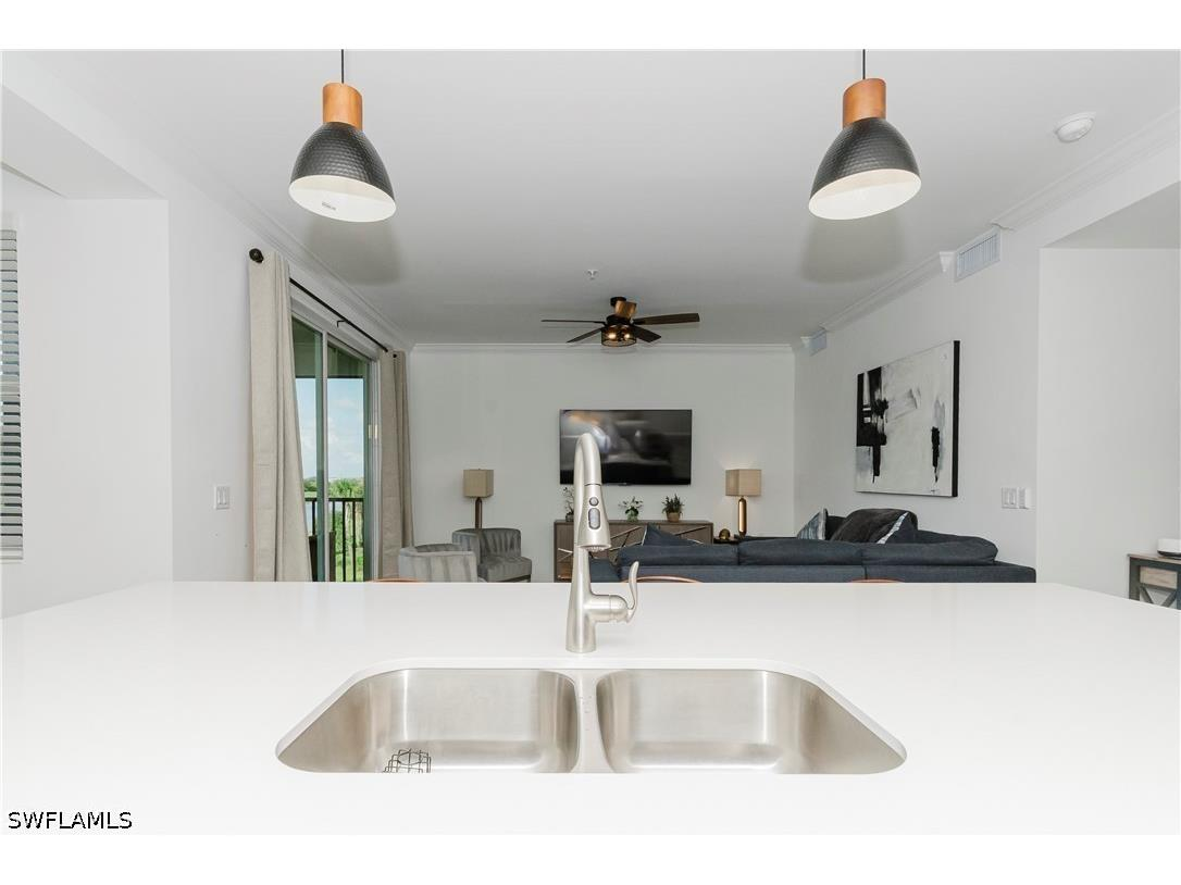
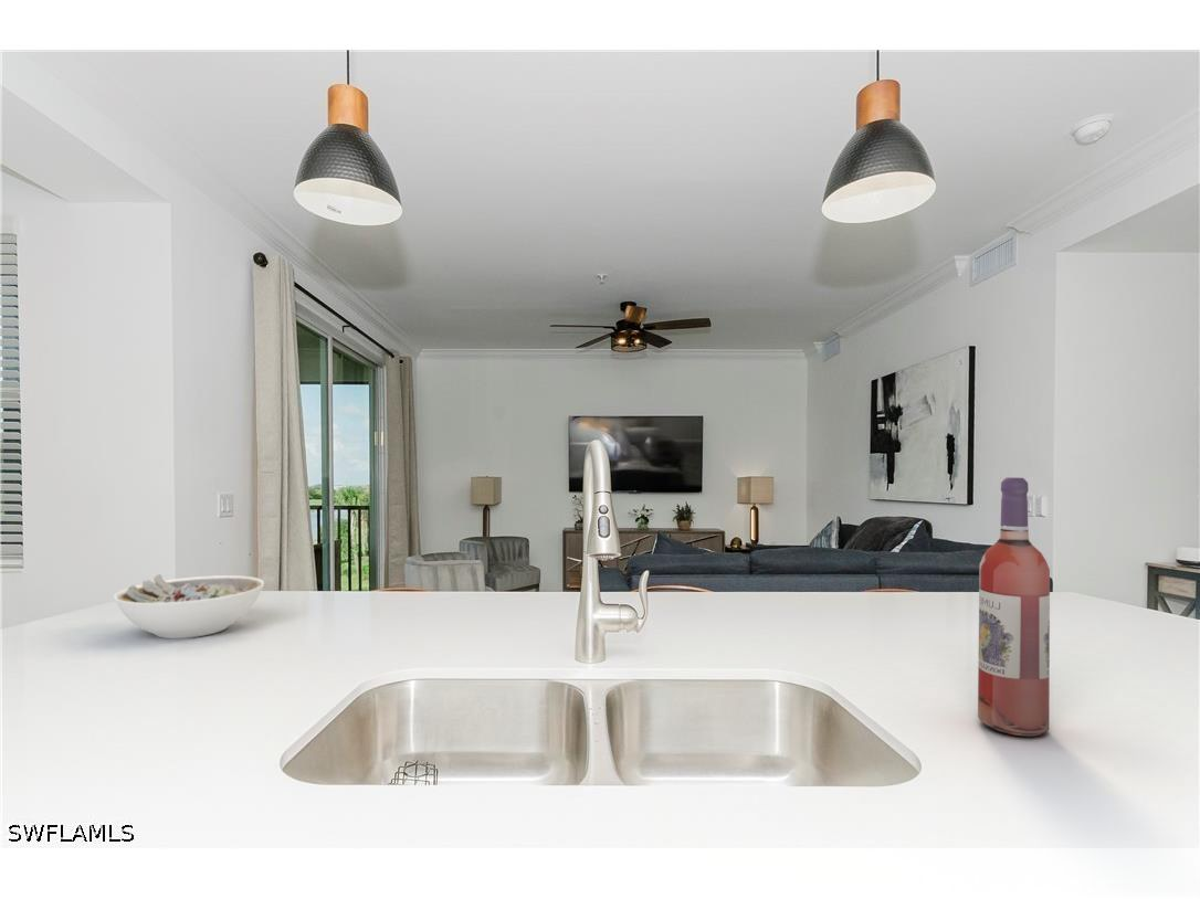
+ wine bottle (1013, 602)
+ bowl (192, 602)
